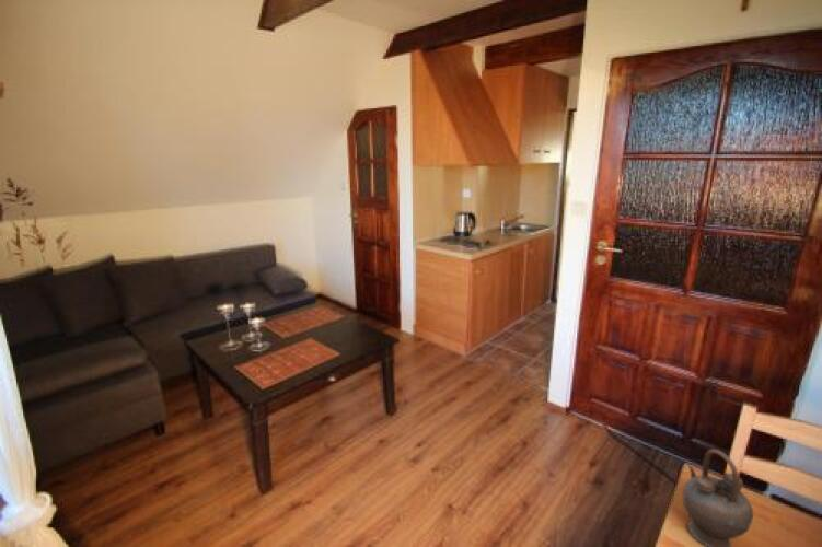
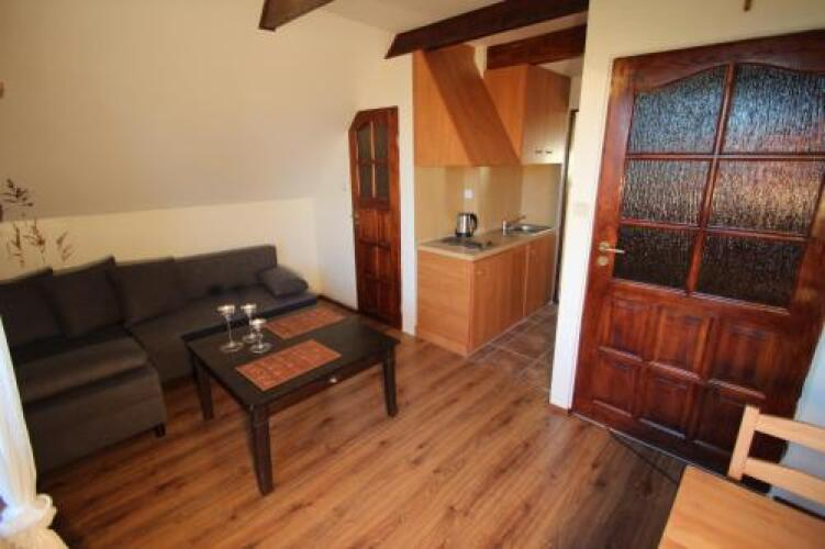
- teapot (713, 490)
